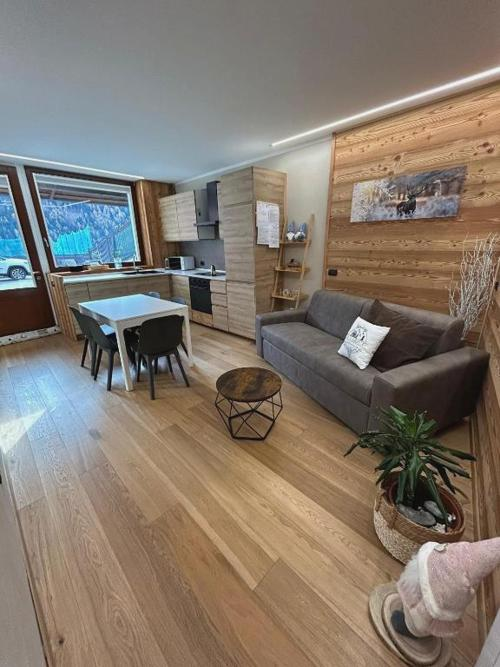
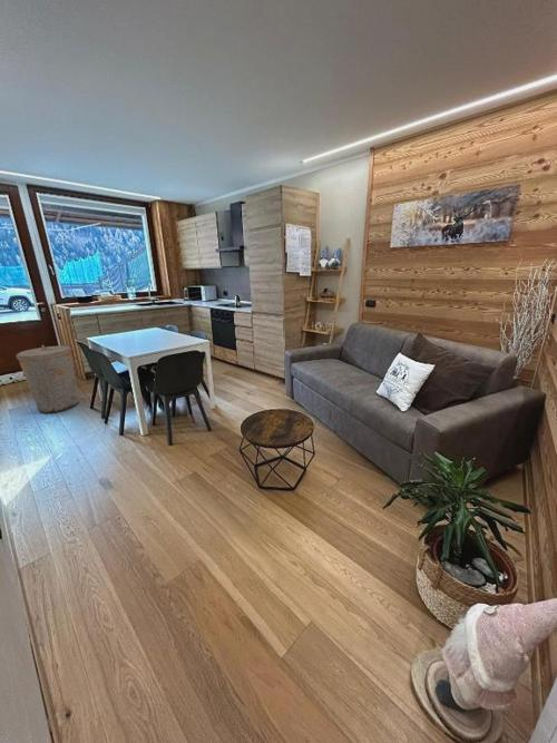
+ trash can (51, 377)
